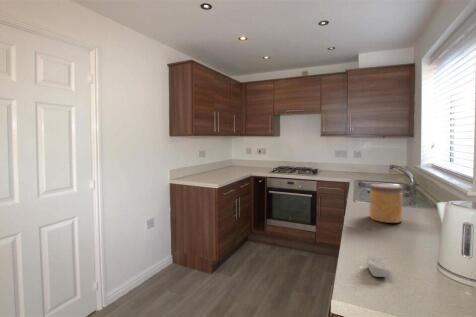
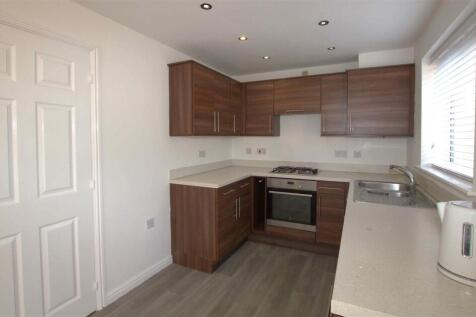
- soap bar (376, 265)
- jar (385, 202)
